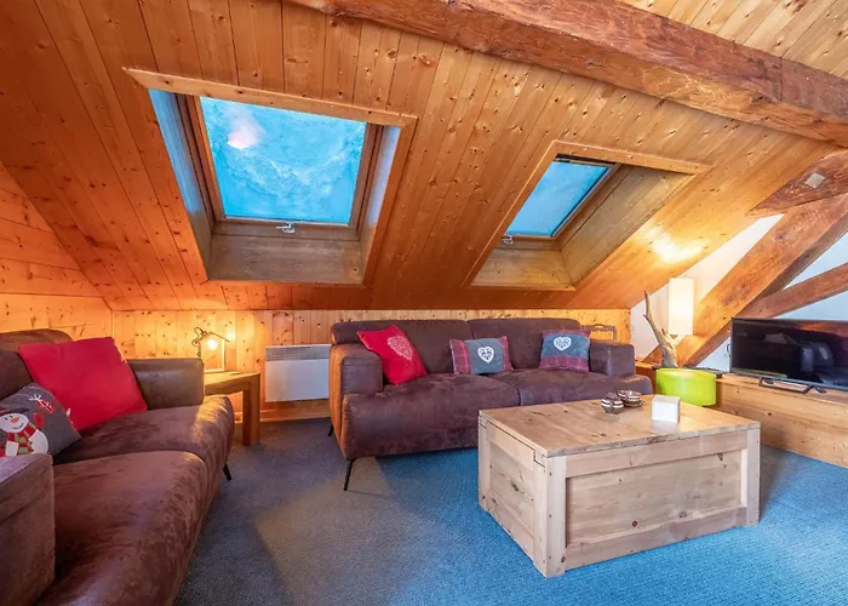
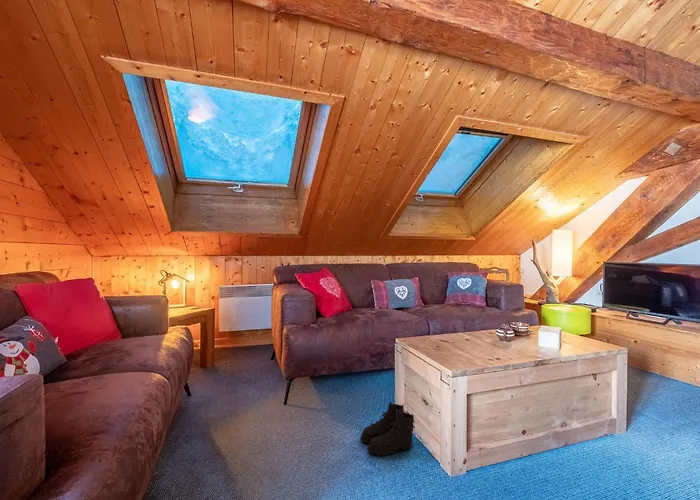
+ boots (387, 425)
